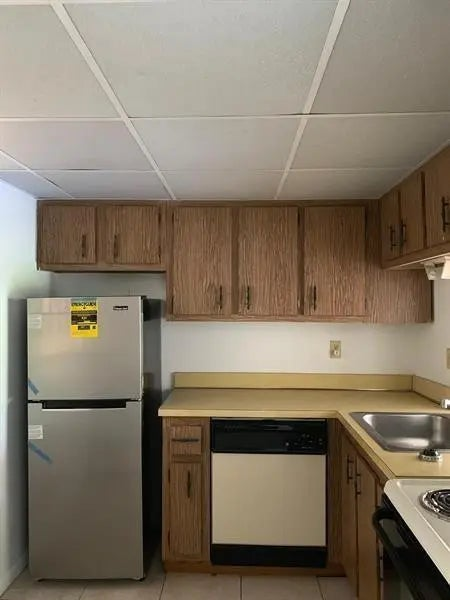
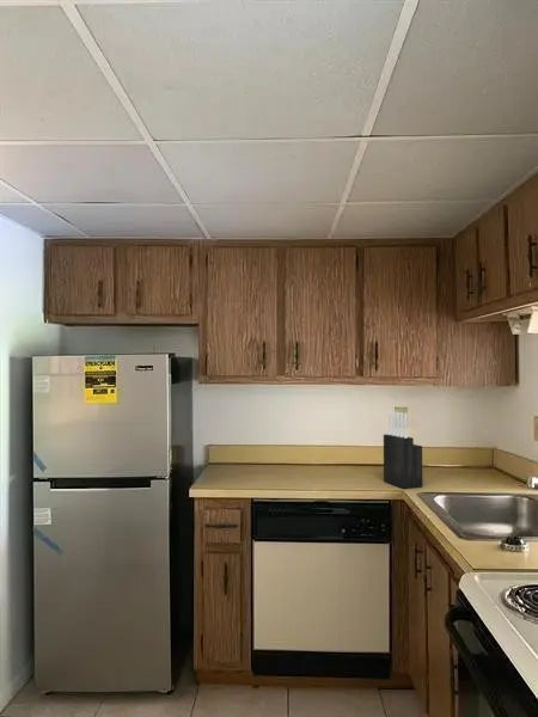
+ knife block (404, 447)
